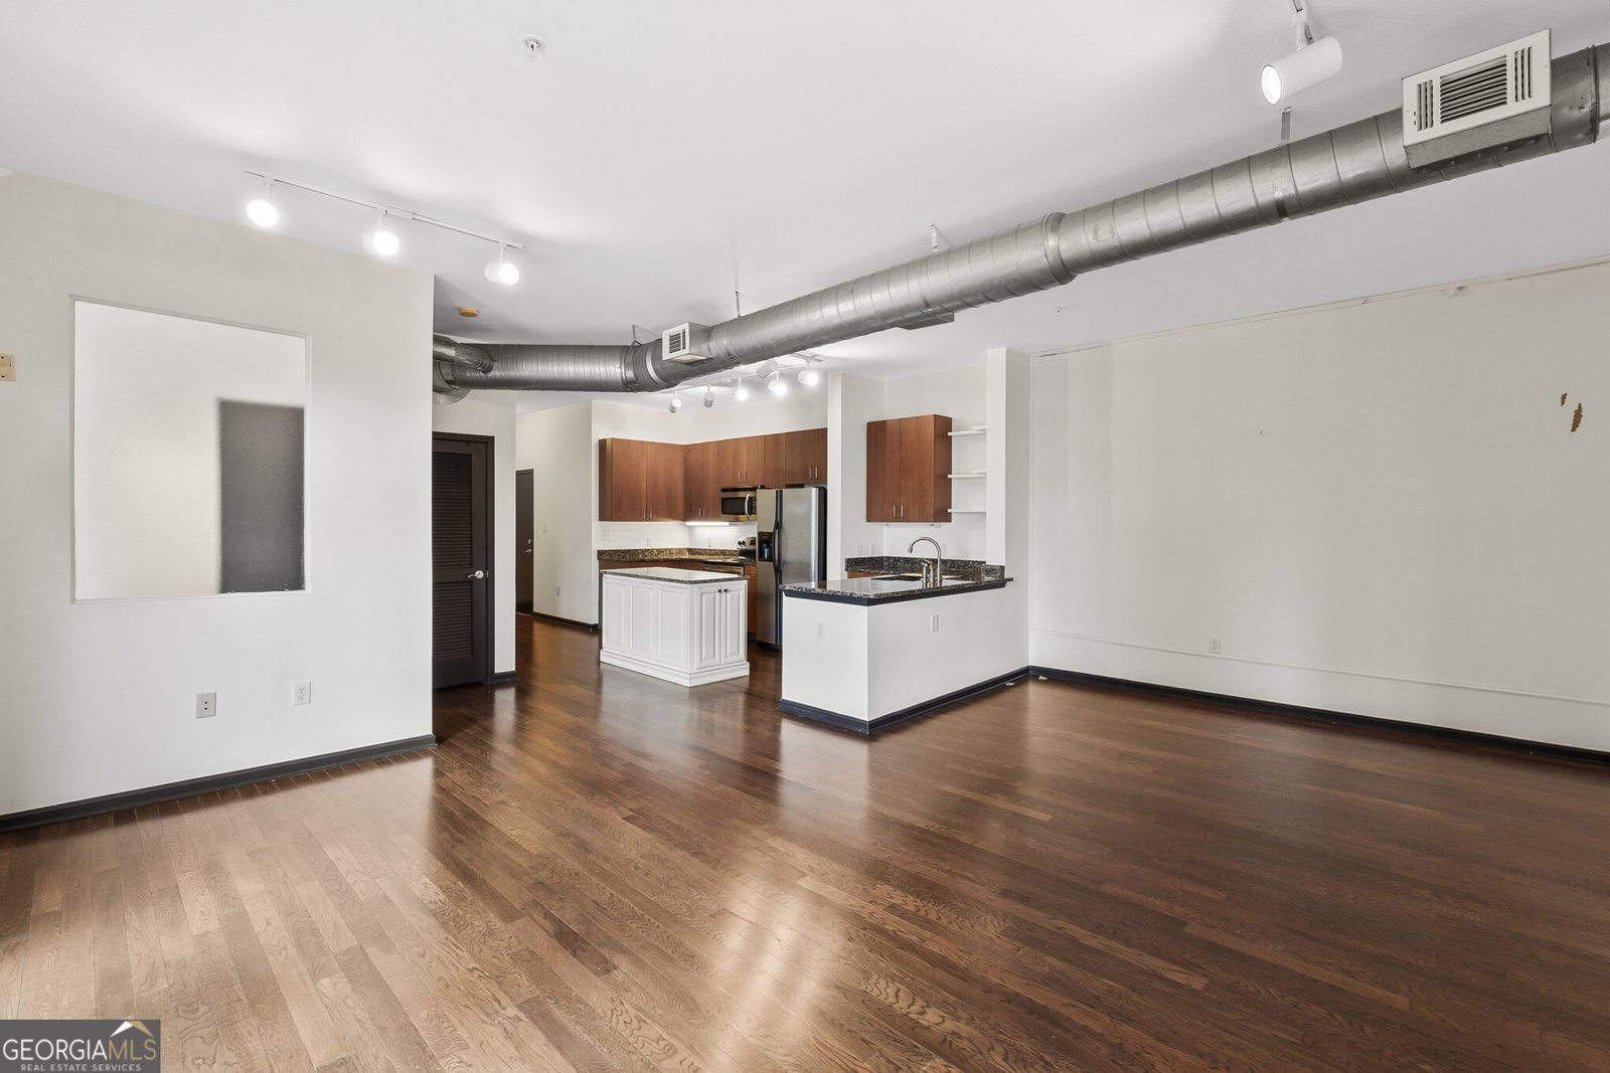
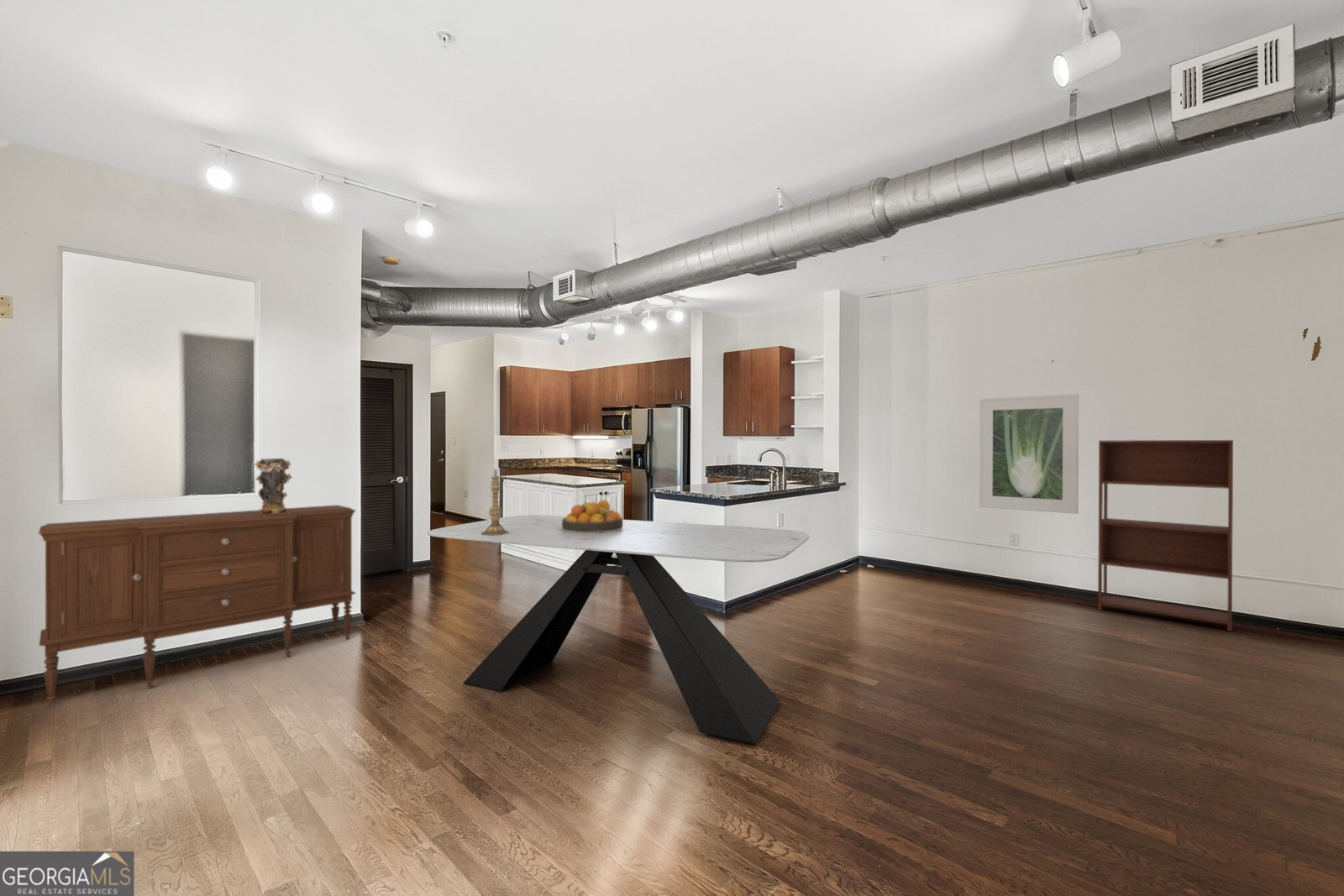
+ candlestick (495, 500)
+ fruit bowl (592, 514)
+ decorative vase (272, 485)
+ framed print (1026, 453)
+ sideboard (218, 589)
+ bookshelf (1163, 527)
+ dining table (638, 602)
